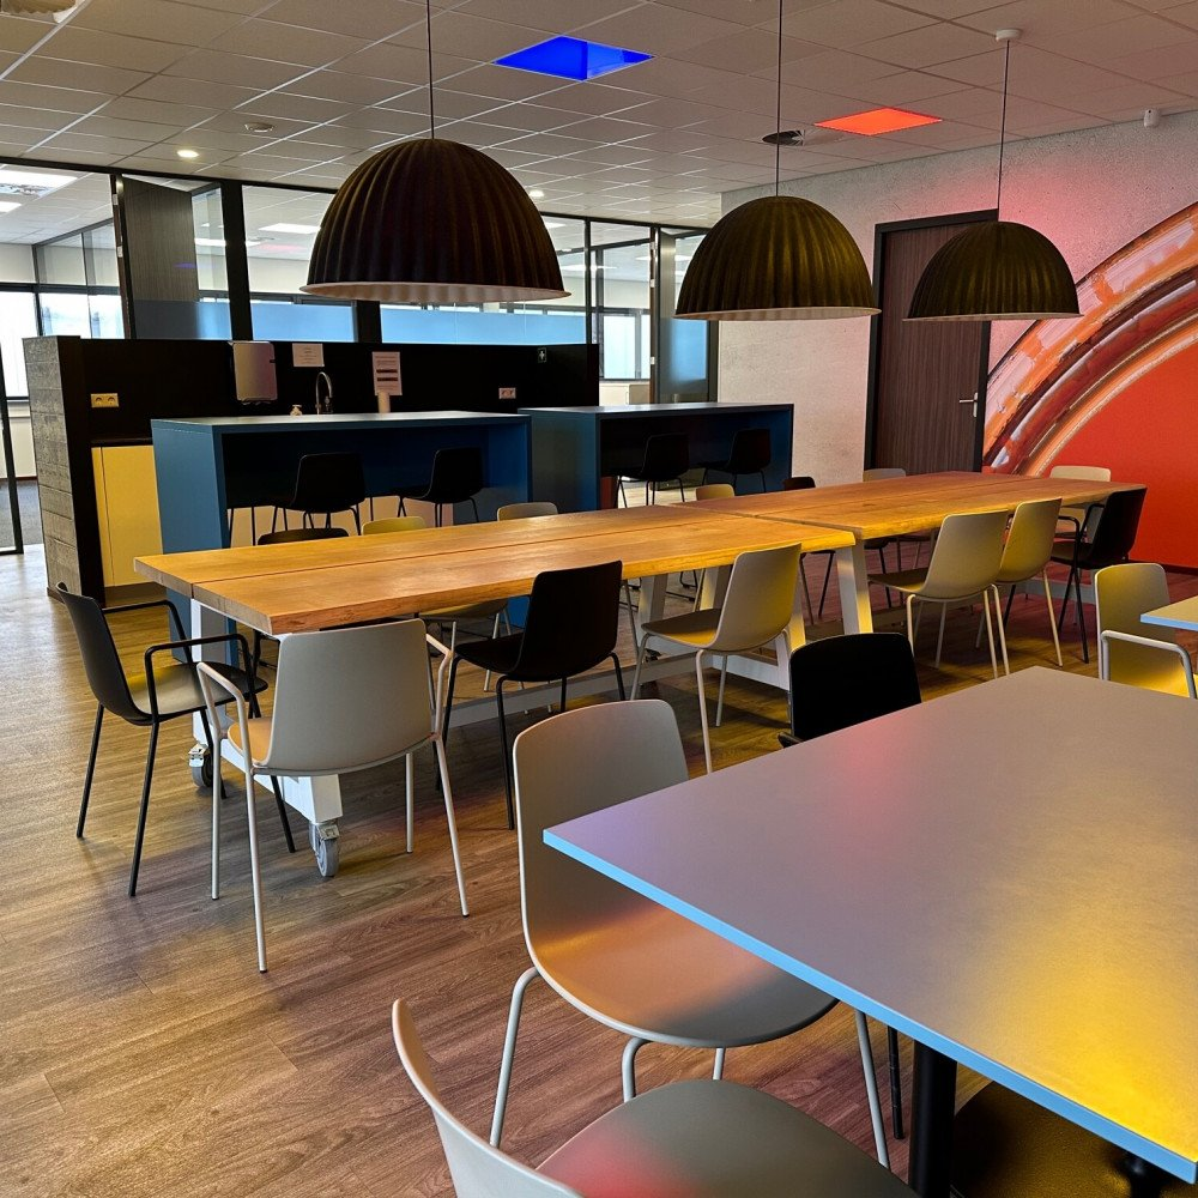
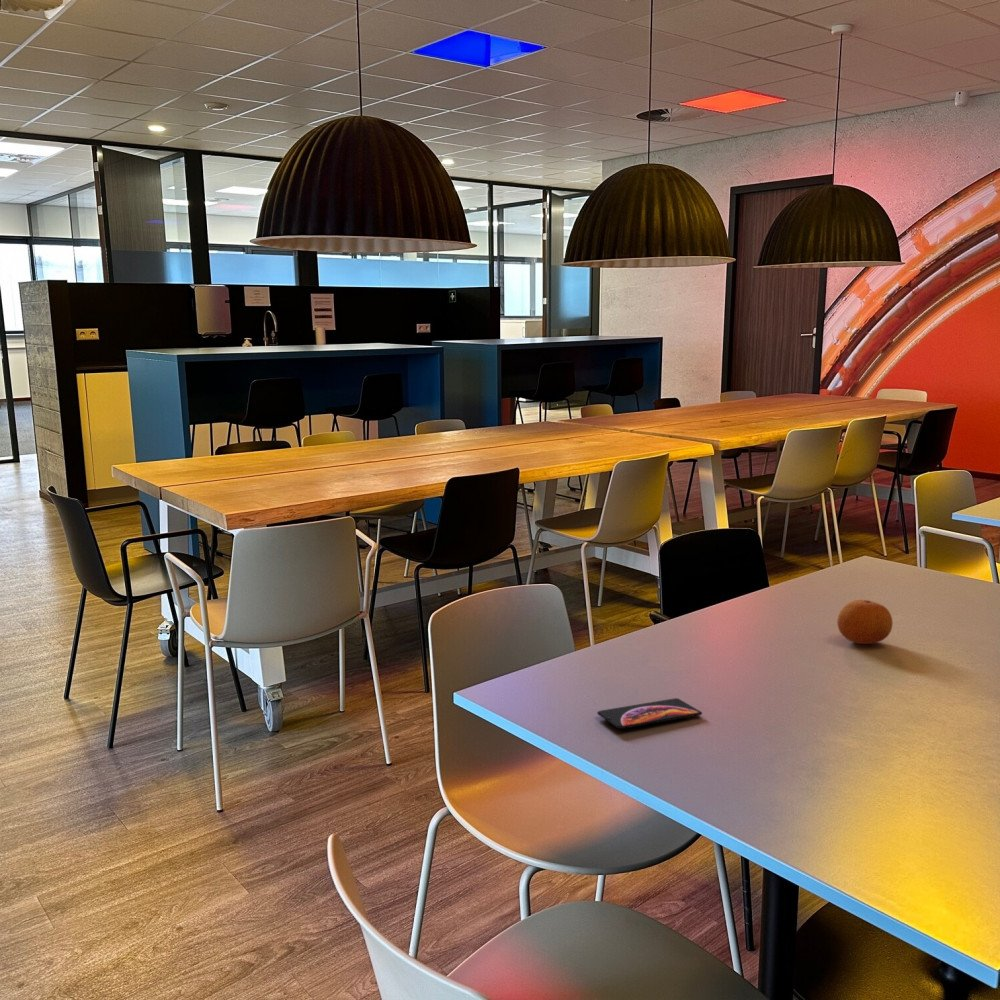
+ smartphone (649, 712)
+ fruit (864, 621)
